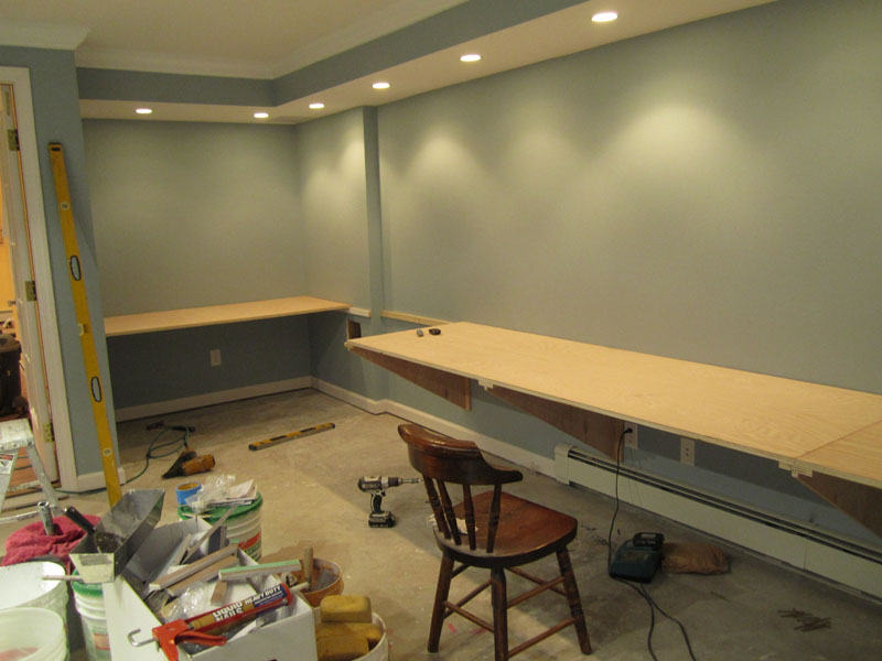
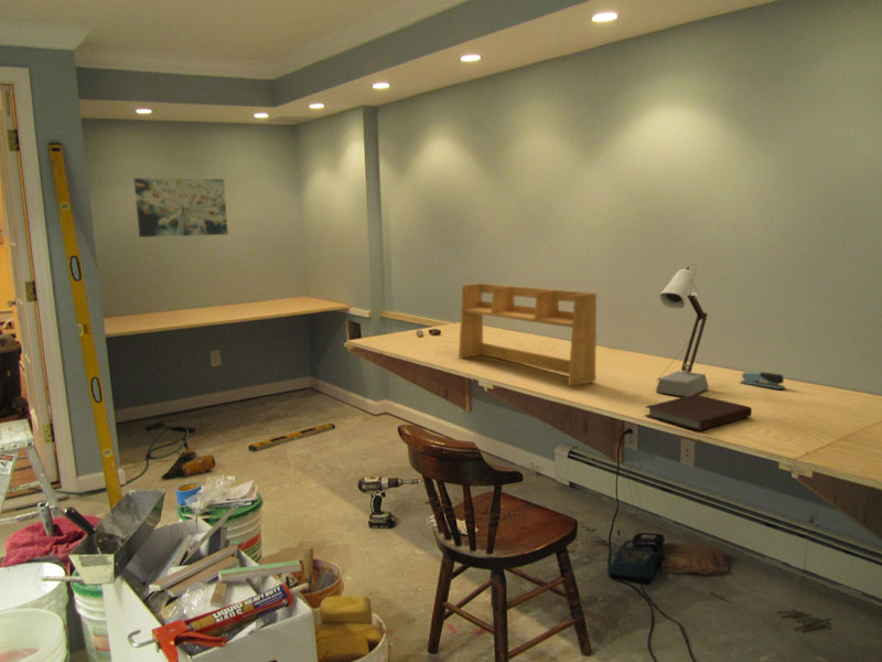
+ desk organizer (524, 320)
+ stapler (762, 378)
+ notebook (697, 412)
+ desk lamp (692, 330)
+ wall art (182, 207)
